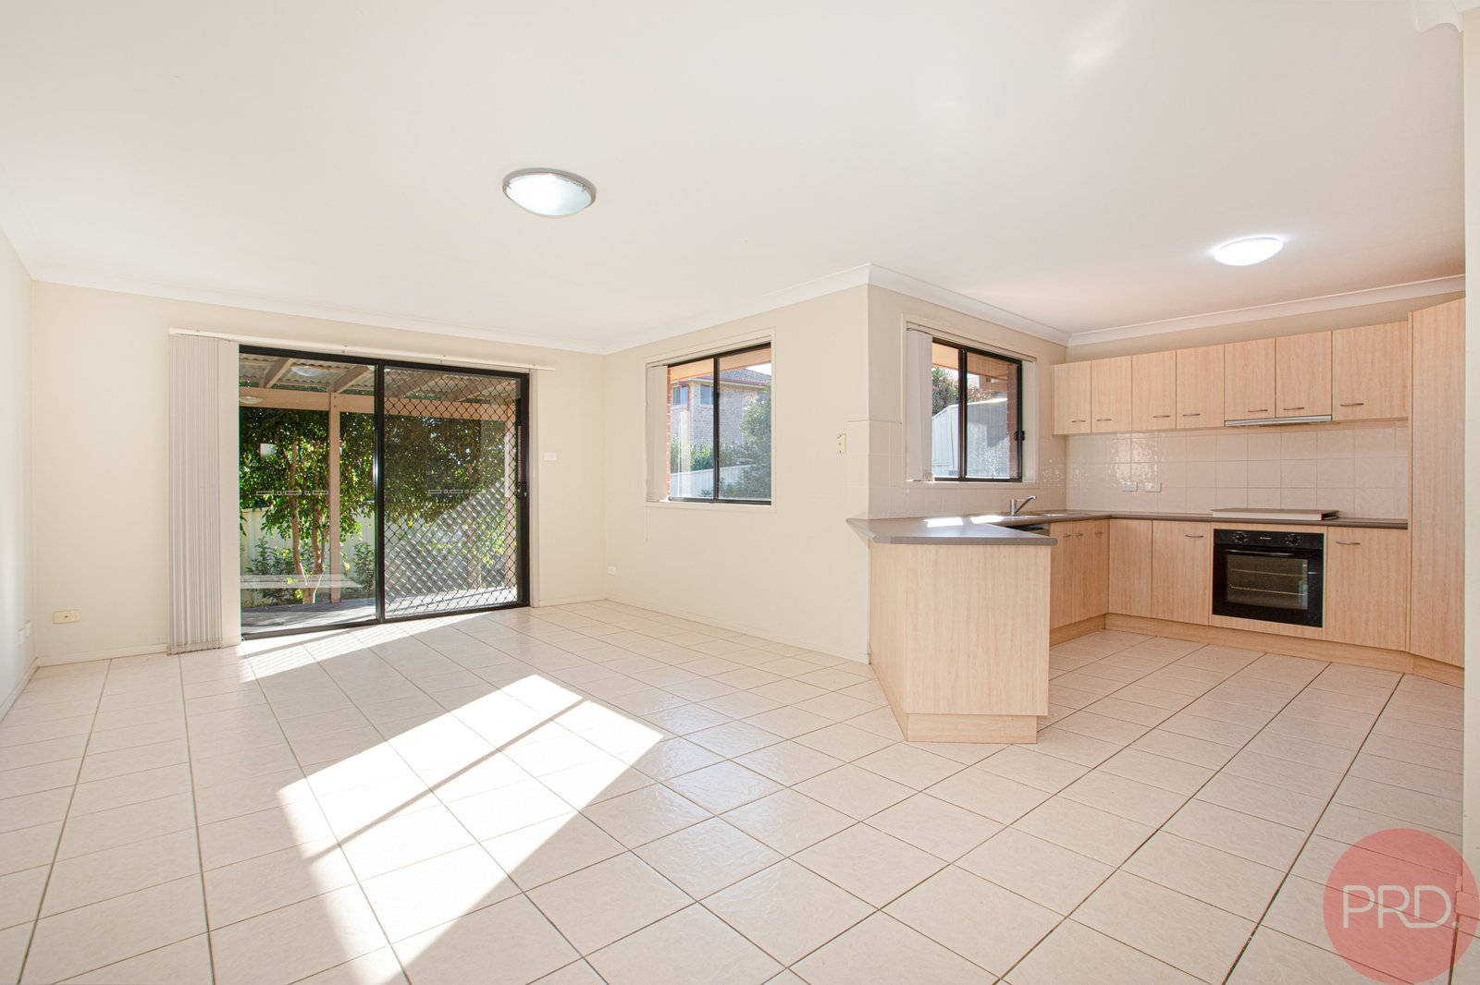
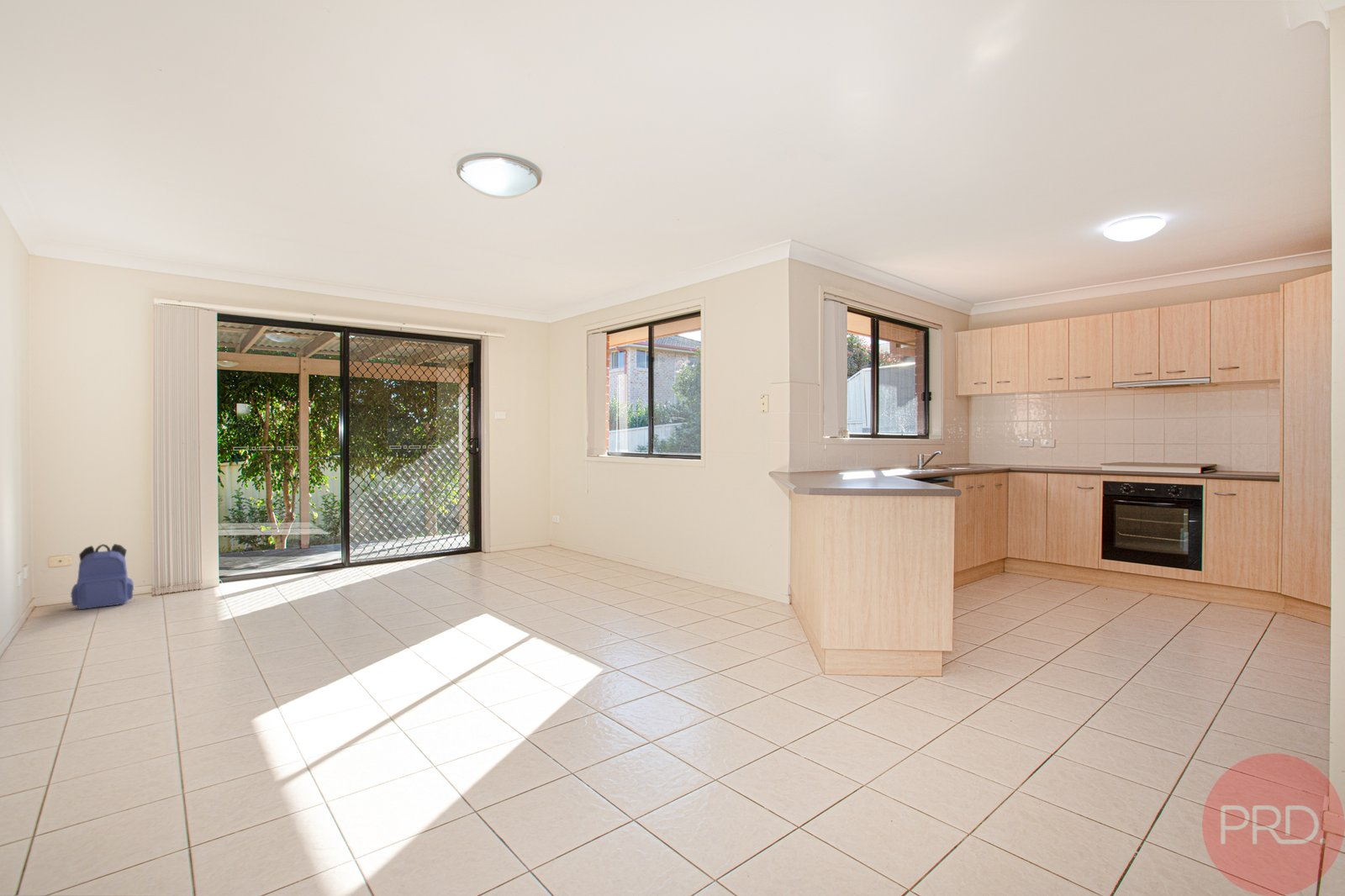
+ backpack (103, 573)
